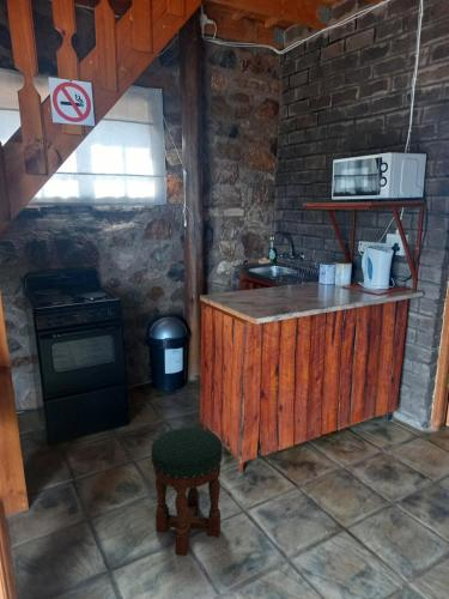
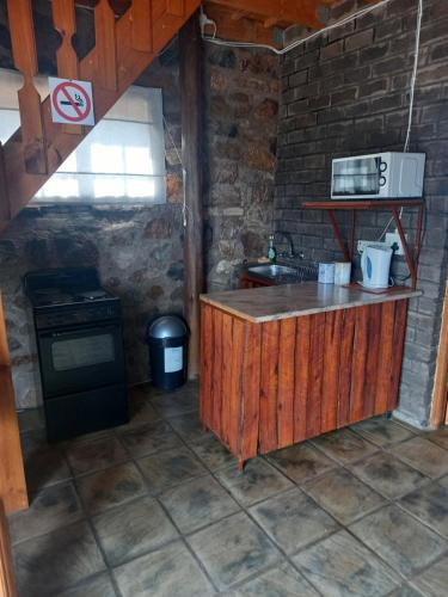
- stool (187, 485)
